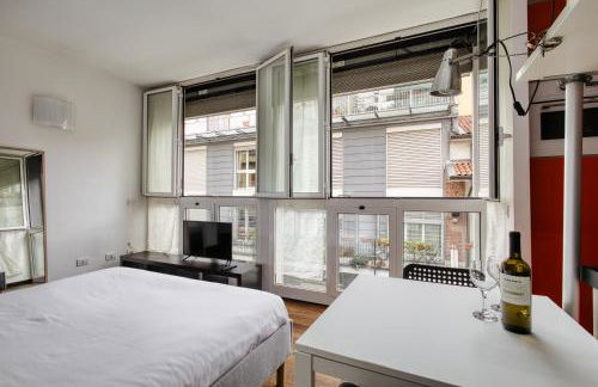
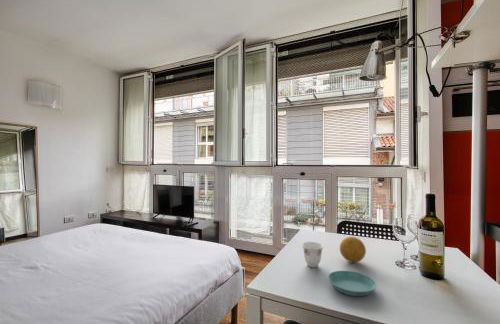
+ saucer (351, 283)
+ fruit (352, 249)
+ teacup (312, 254)
